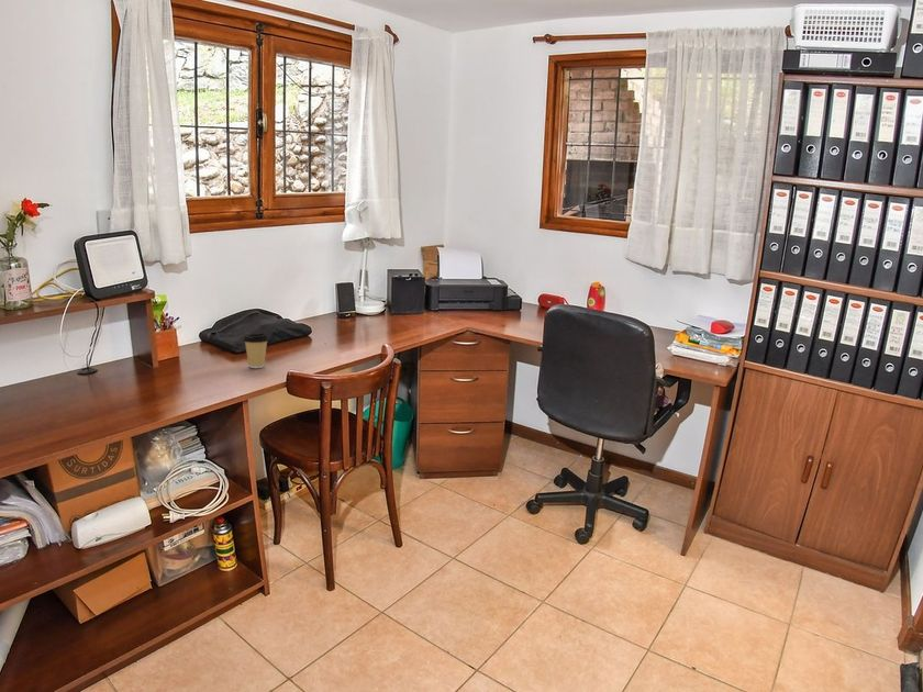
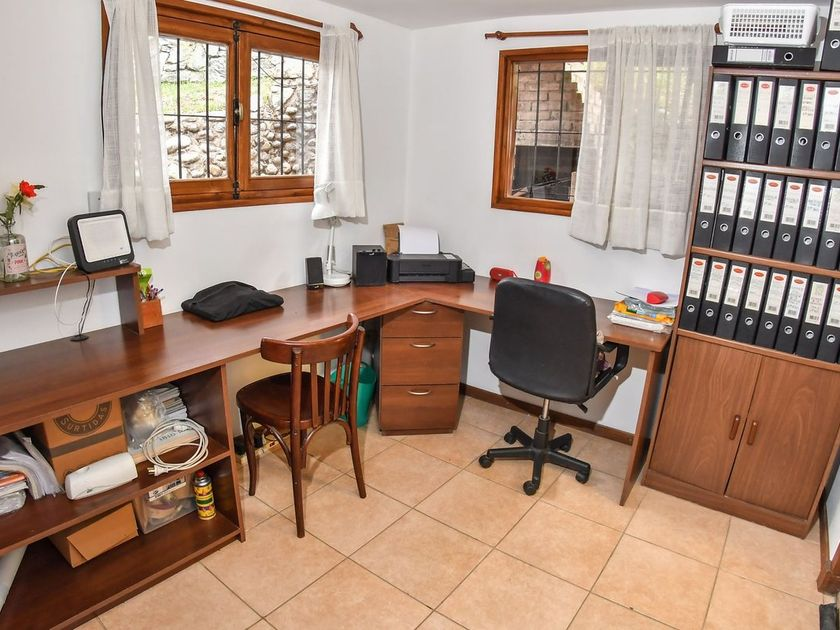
- coffee cup (256, 350)
